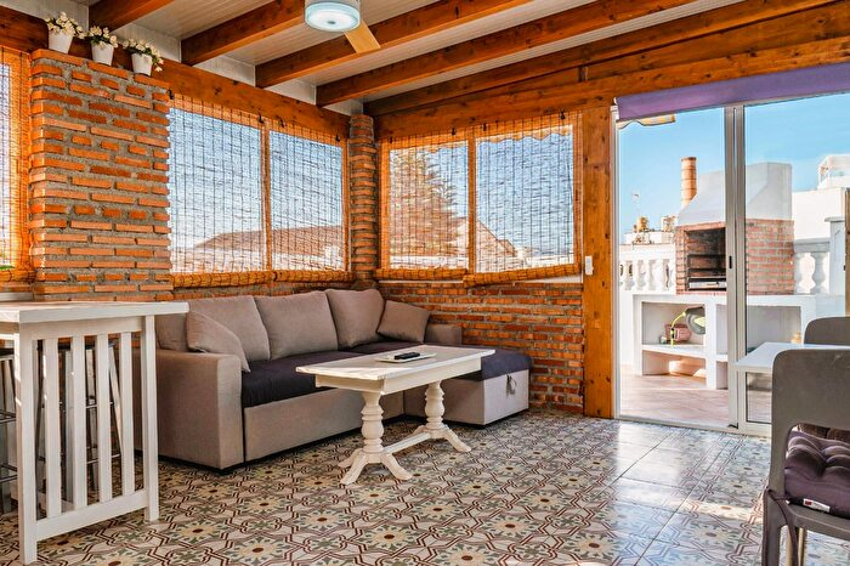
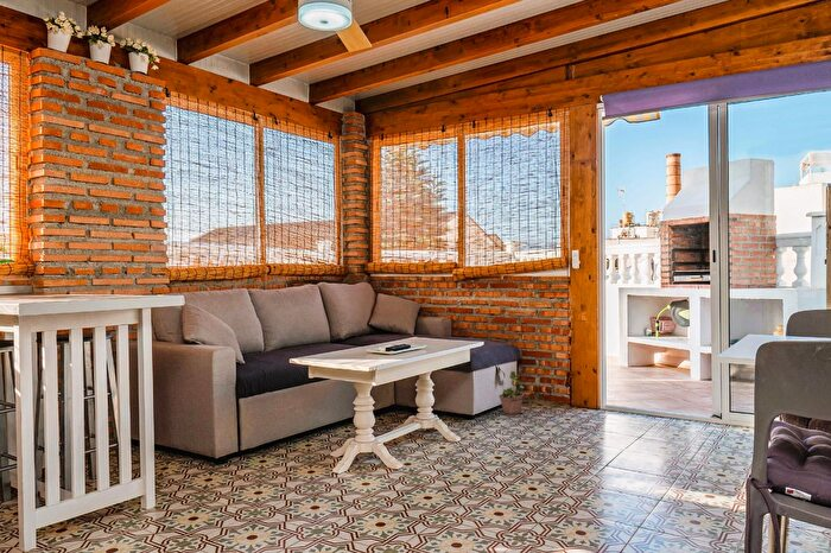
+ potted plant (510, 388)
